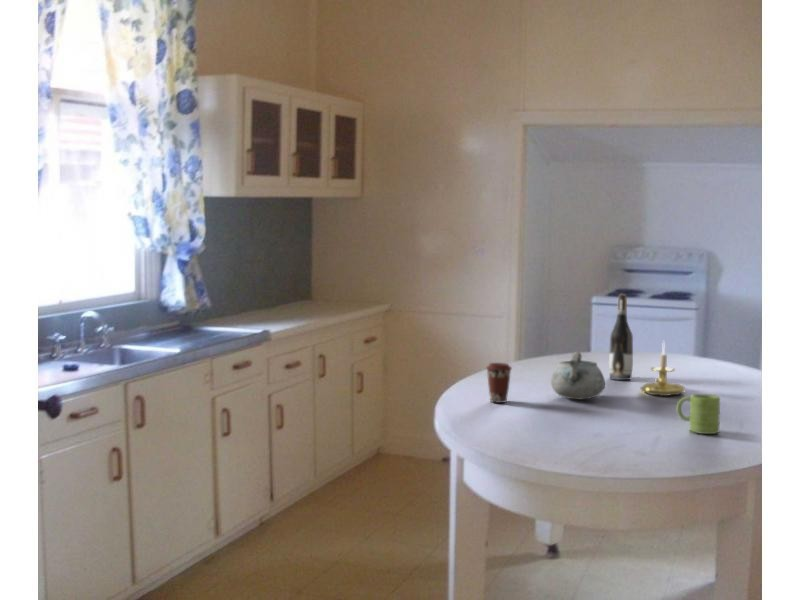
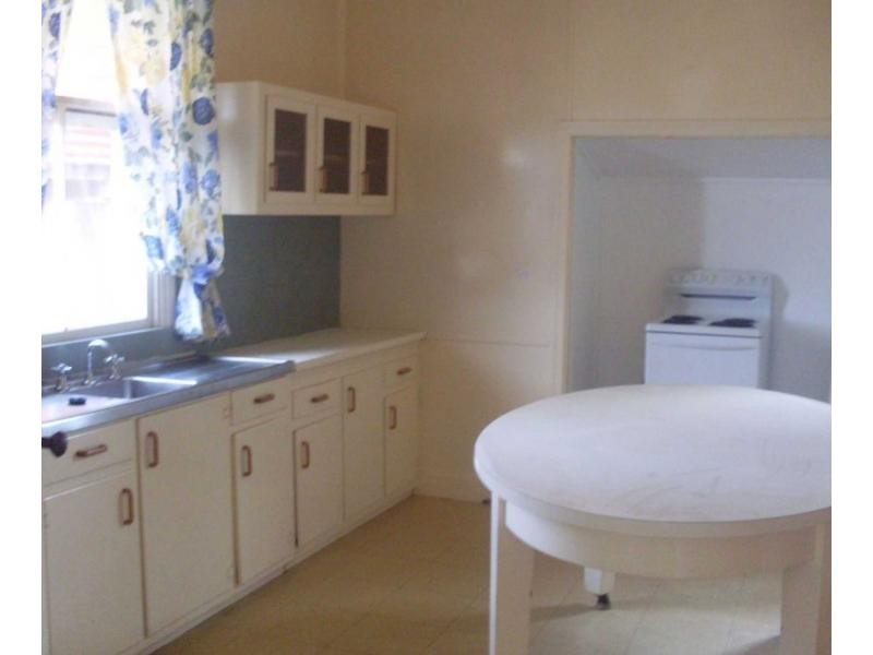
- wine bottle (621, 336)
- coffee cup (498, 382)
- decorative bowl (577, 376)
- candle holder (662, 366)
- mug (698, 413)
